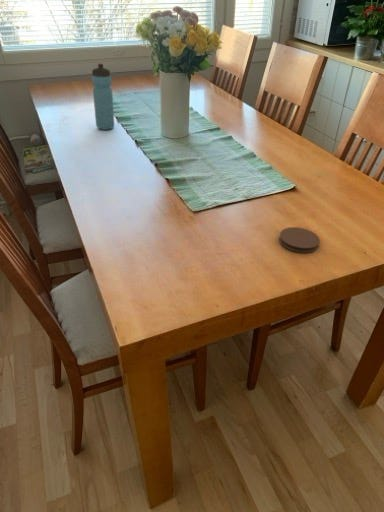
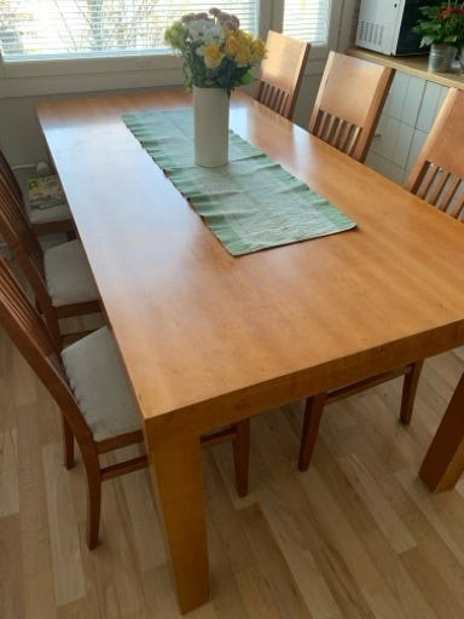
- coaster (299, 239)
- water bottle (103, 97)
